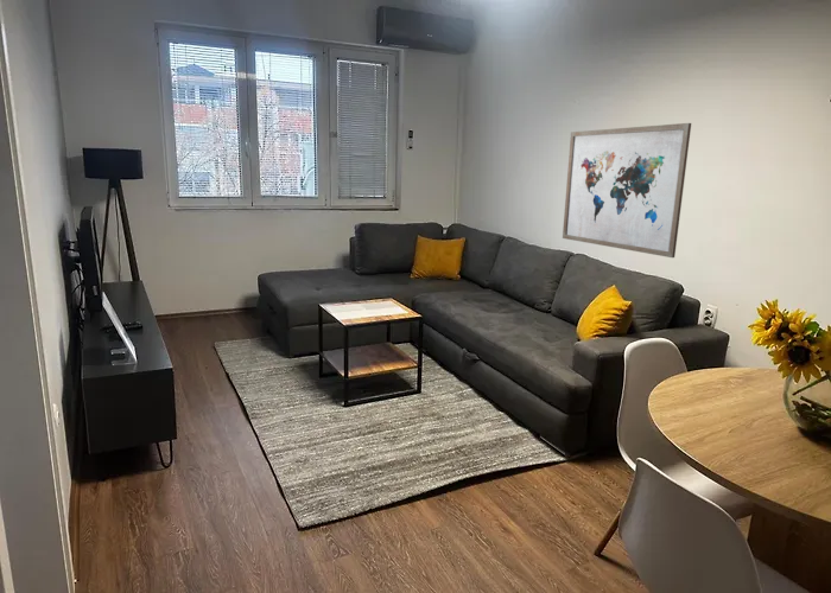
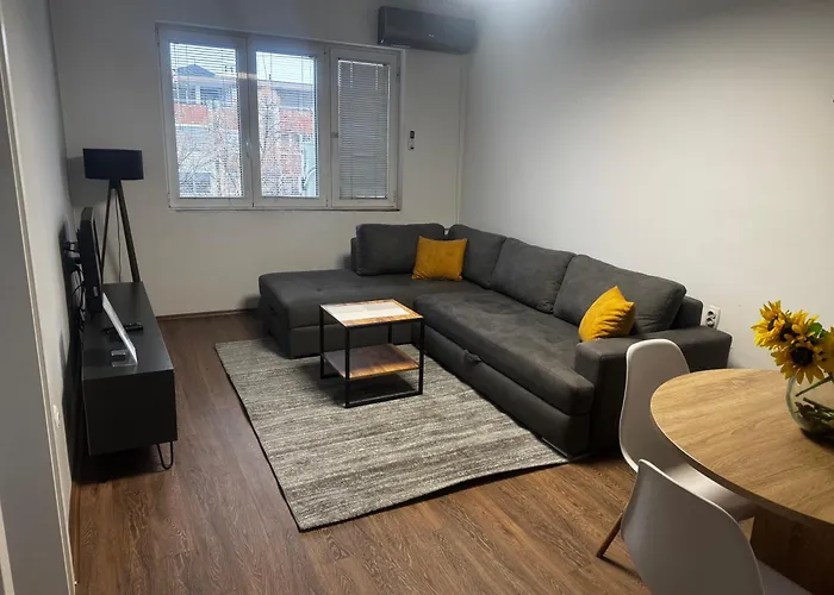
- wall art (617, 189)
